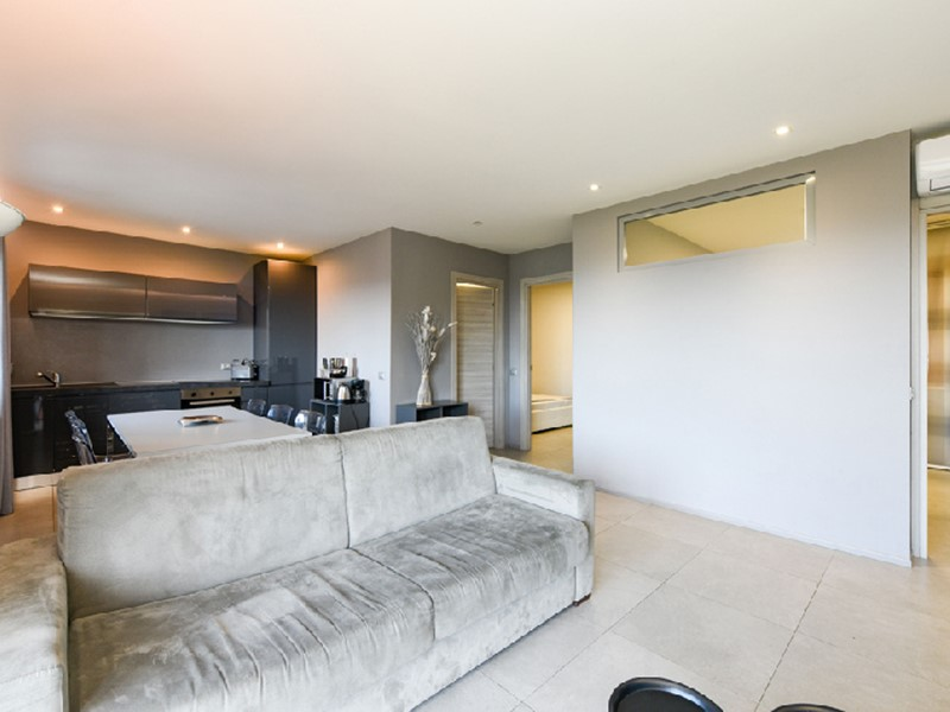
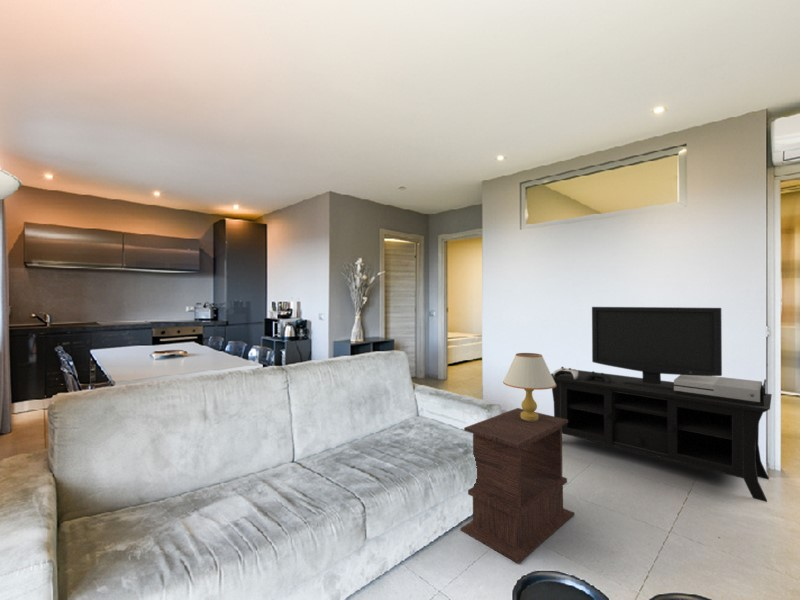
+ media console (644, 383)
+ side table (518, 472)
+ table lamp (529, 386)
